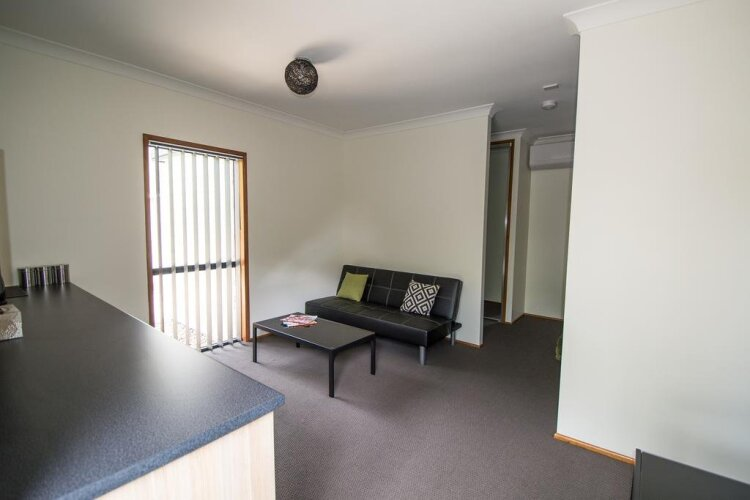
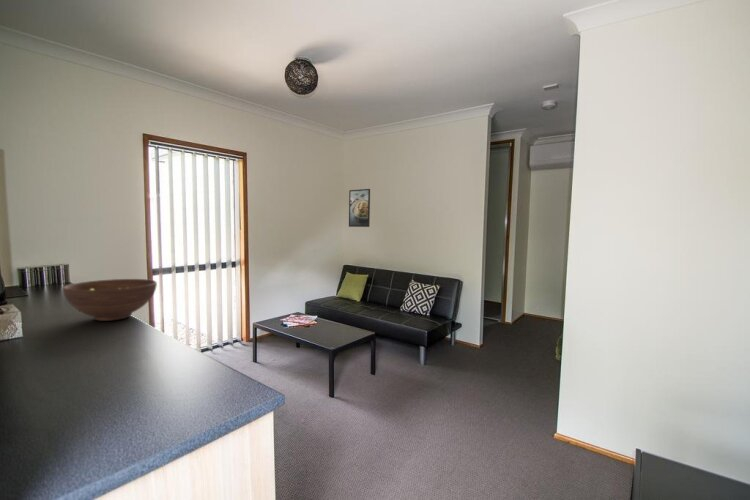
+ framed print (359, 208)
+ fruit bowl (113, 301)
